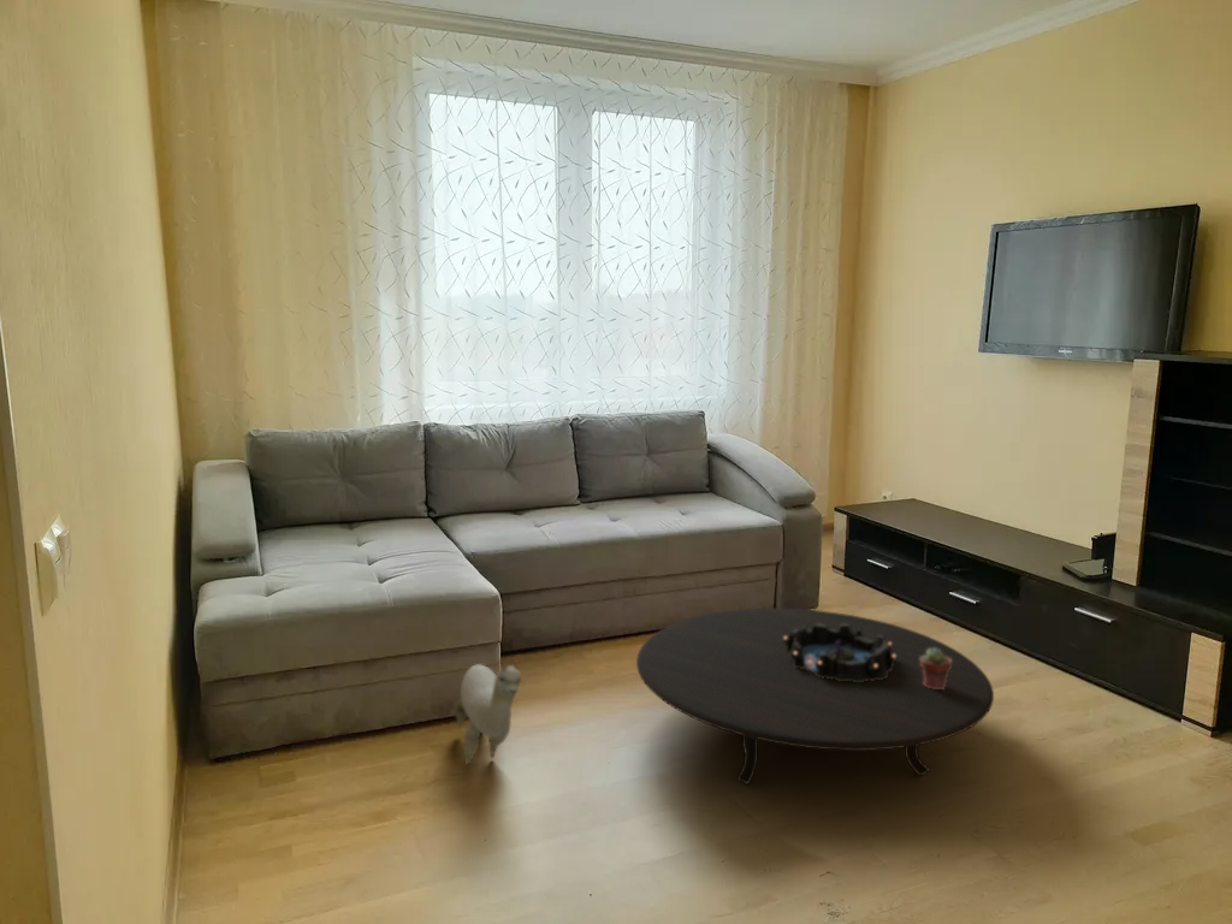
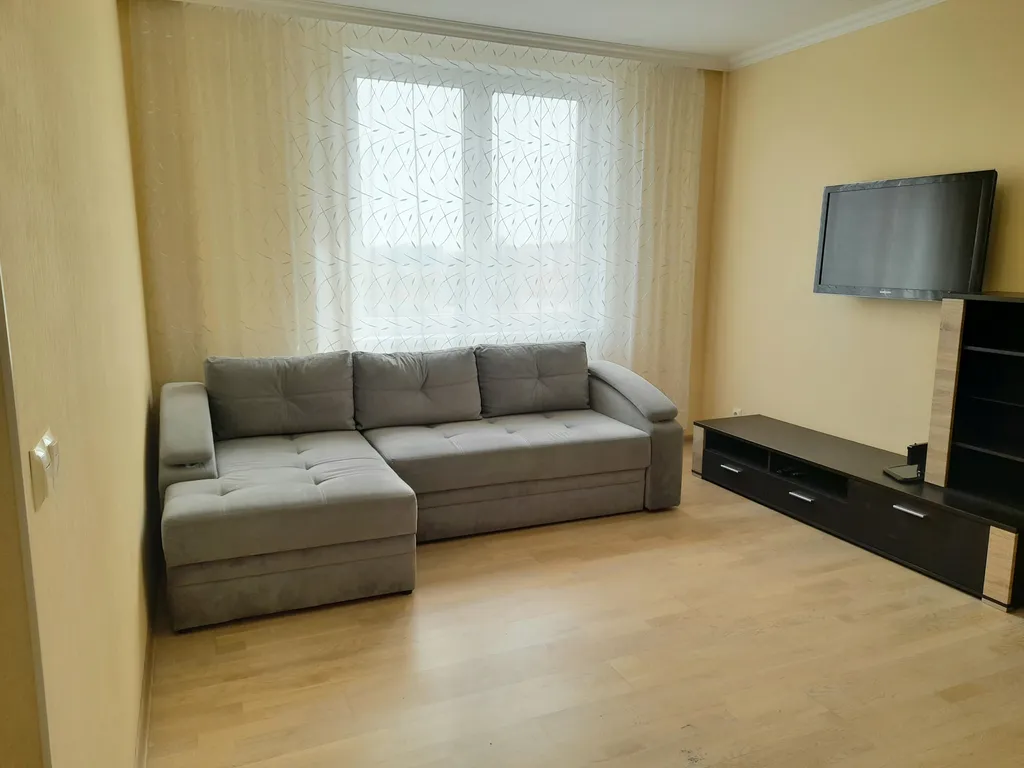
- table (805, 699)
- potted succulent (935, 665)
- plush toy (486, 701)
- decorative bowl (840, 648)
